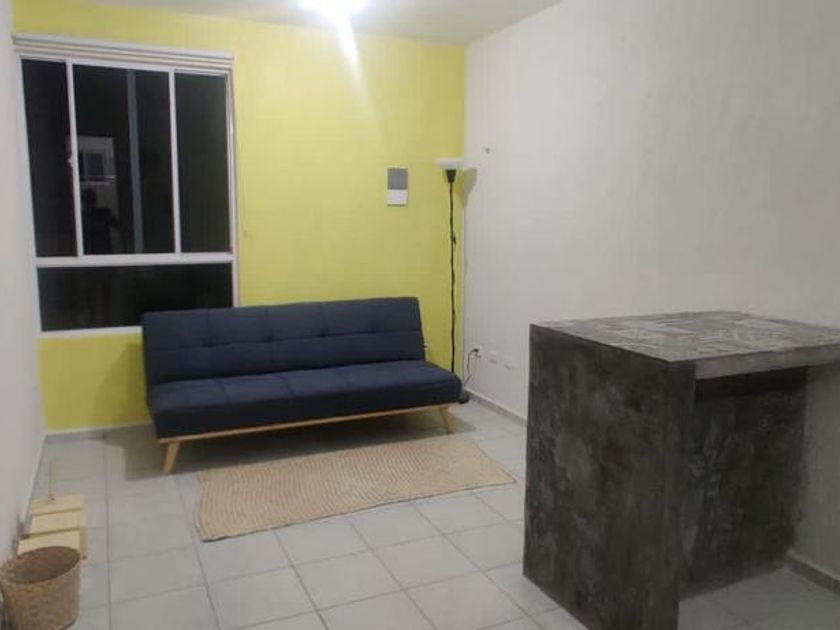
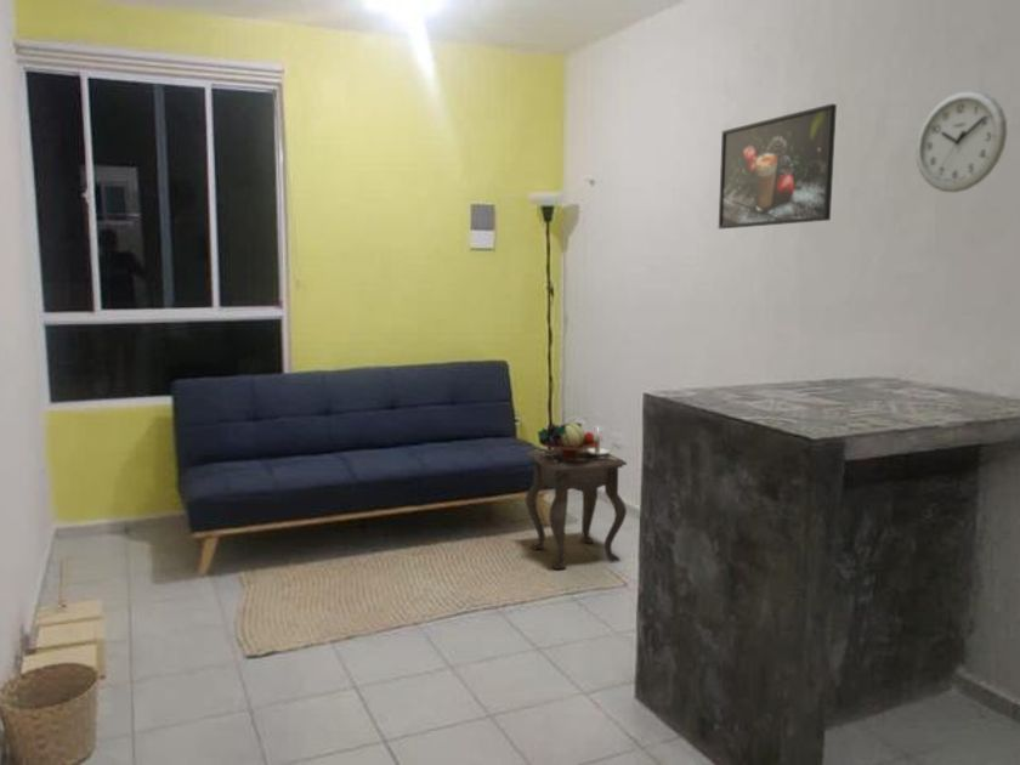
+ side table (571, 484)
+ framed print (771, 171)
+ wall clock (957, 141)
